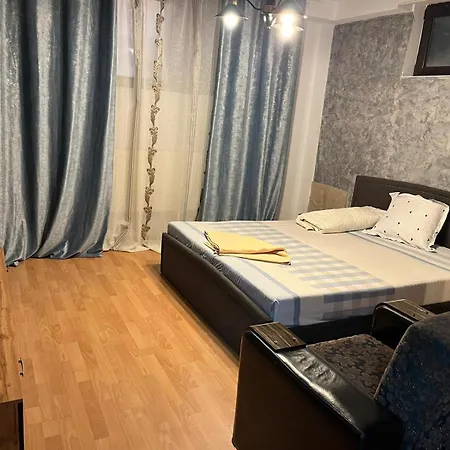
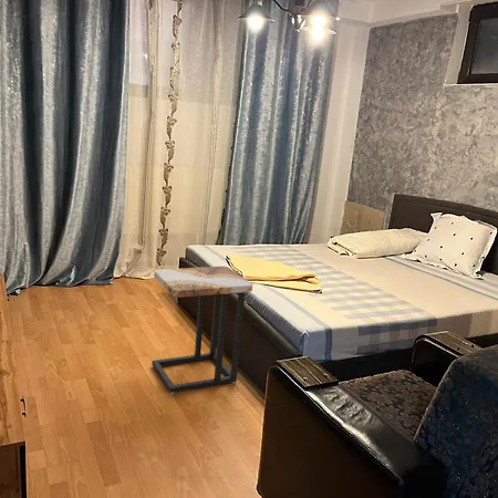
+ side table (198, 326)
